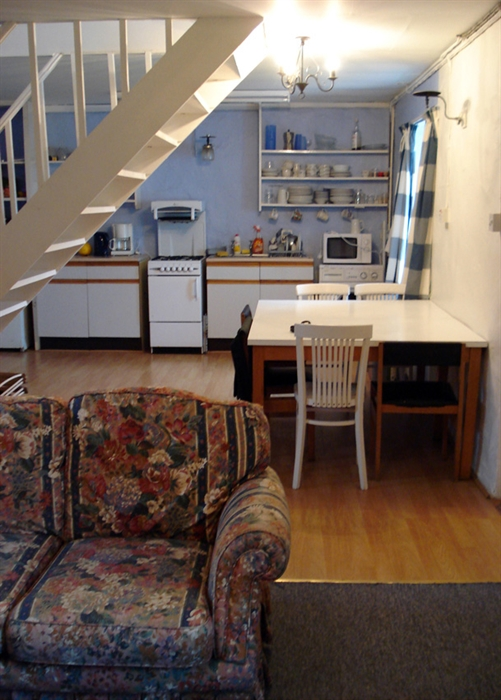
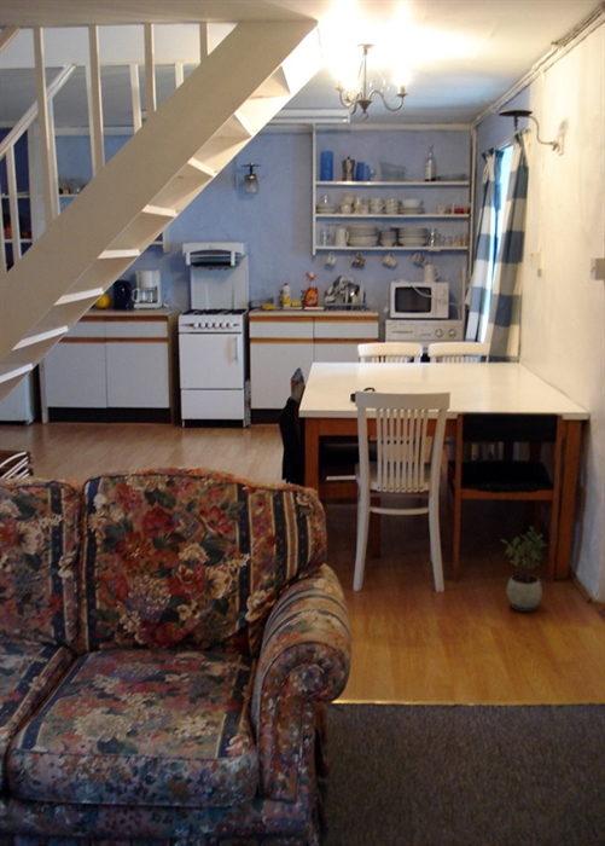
+ potted plant (520, 564)
